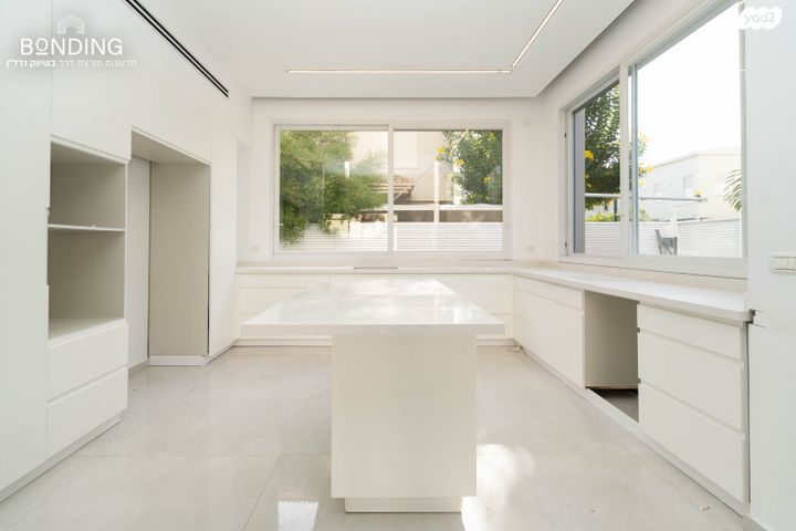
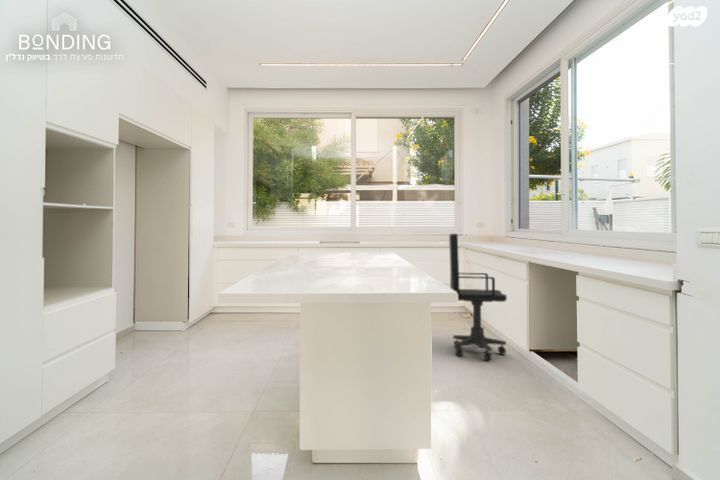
+ office chair (477, 292)
